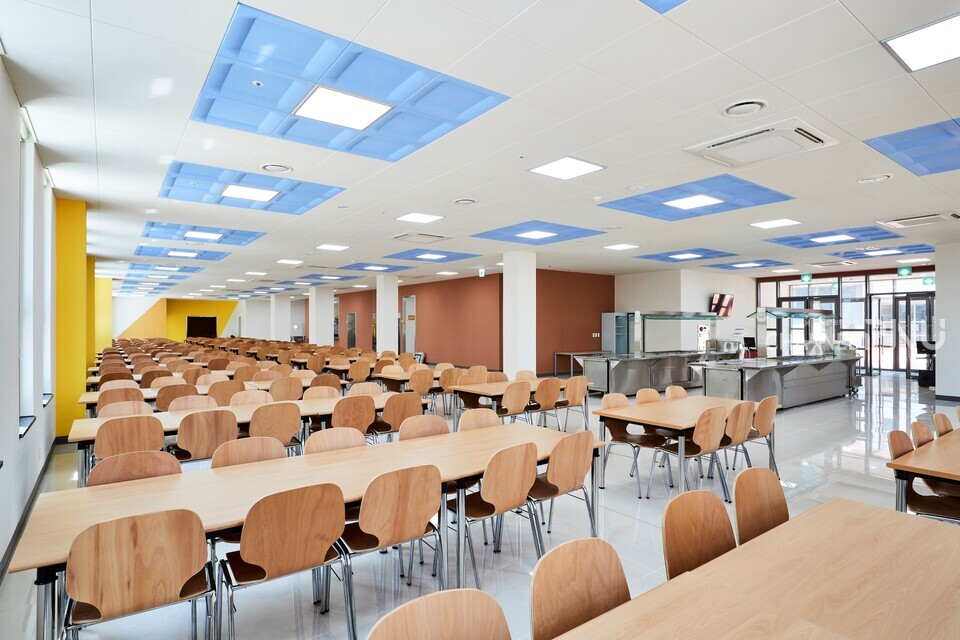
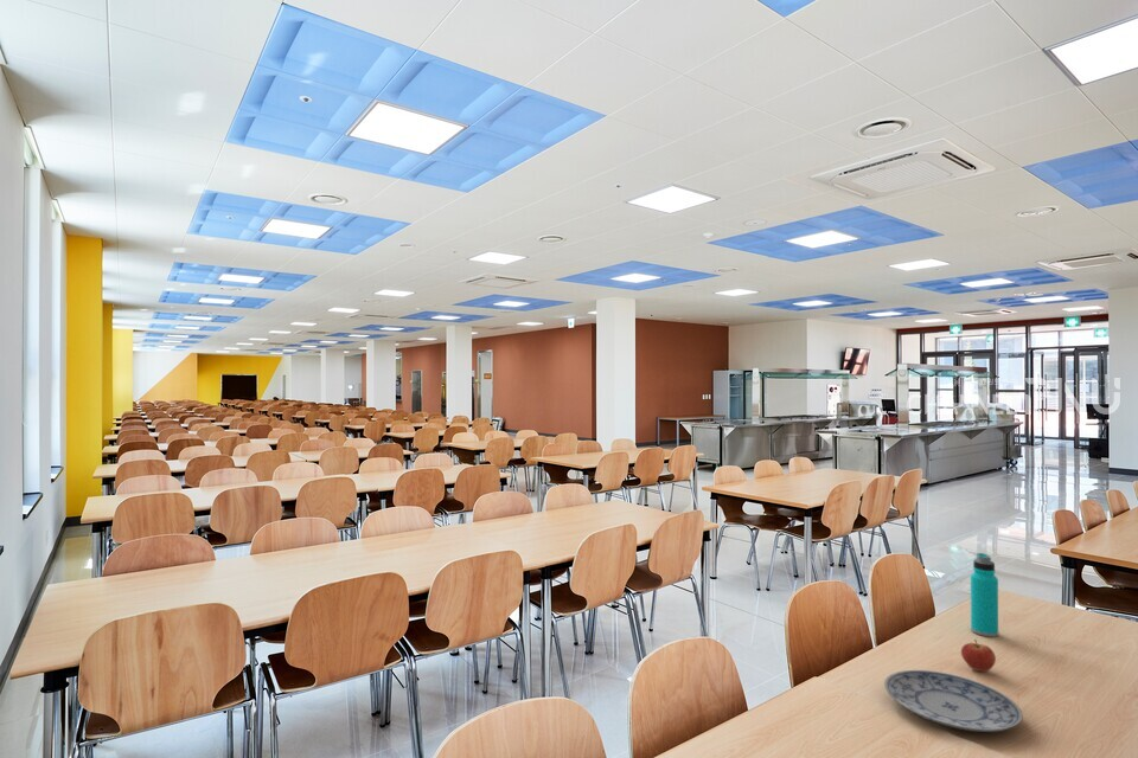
+ apple (978, 655)
+ plate (950, 702)
+ water bottle (984, 593)
